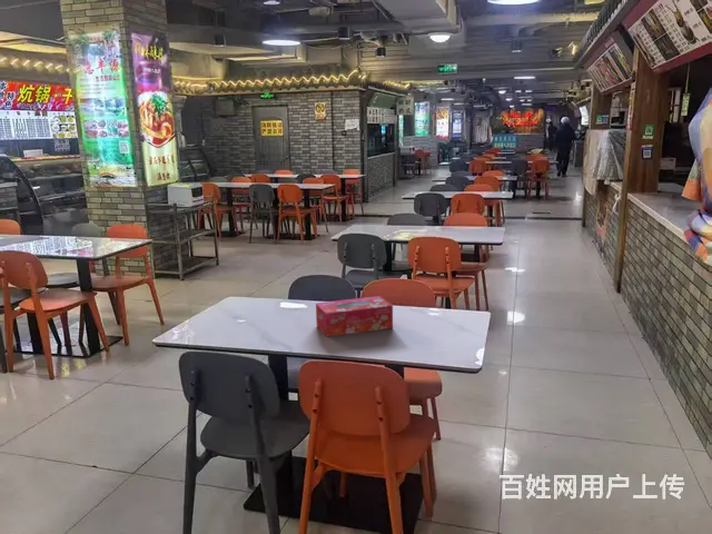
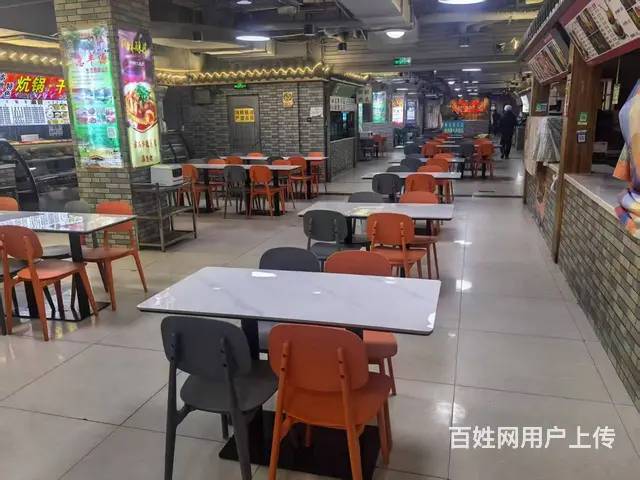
- tissue box (354, 315)
